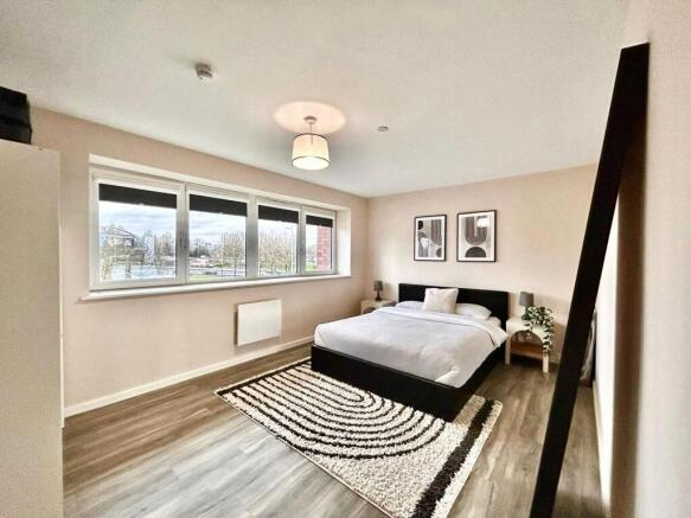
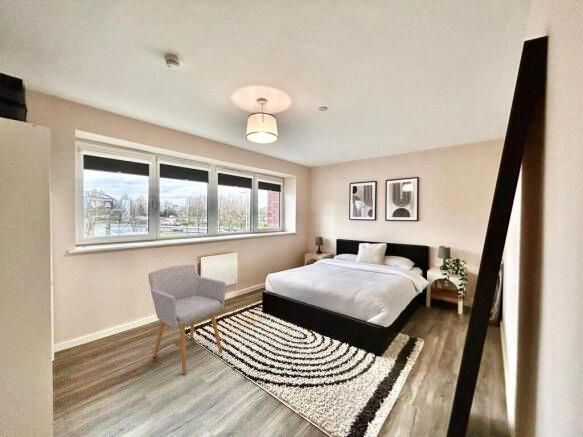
+ chair (186, 311)
